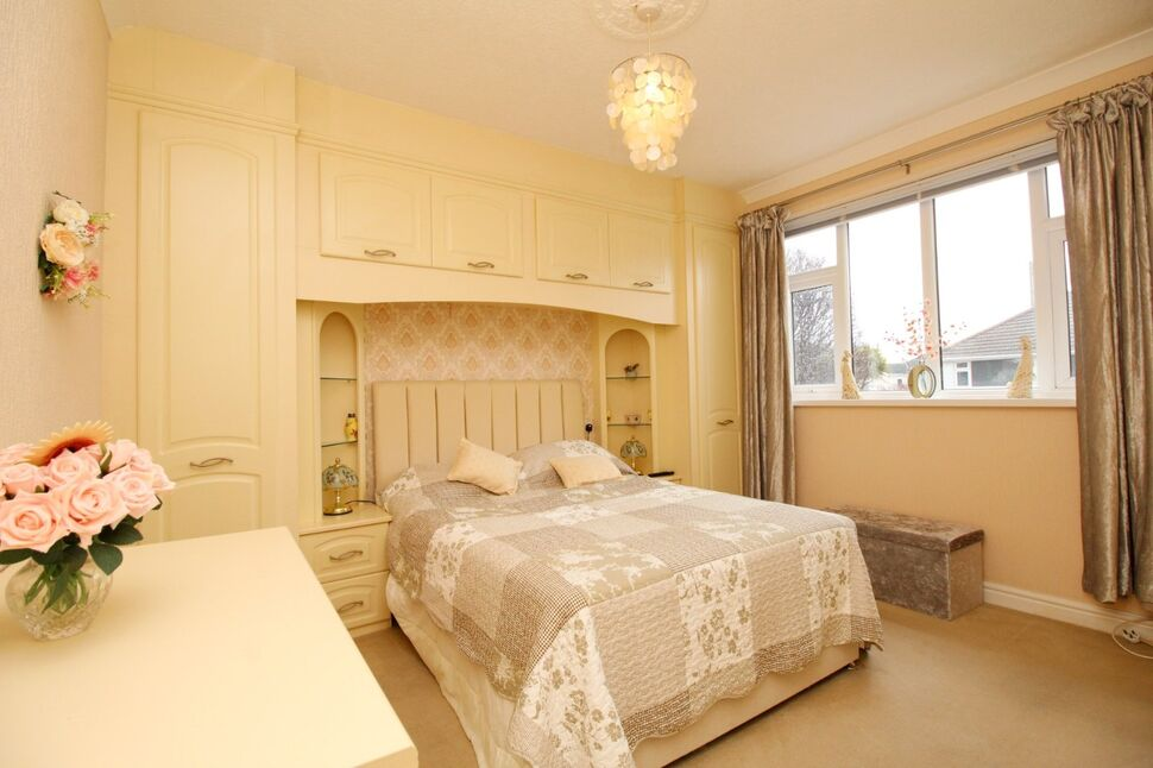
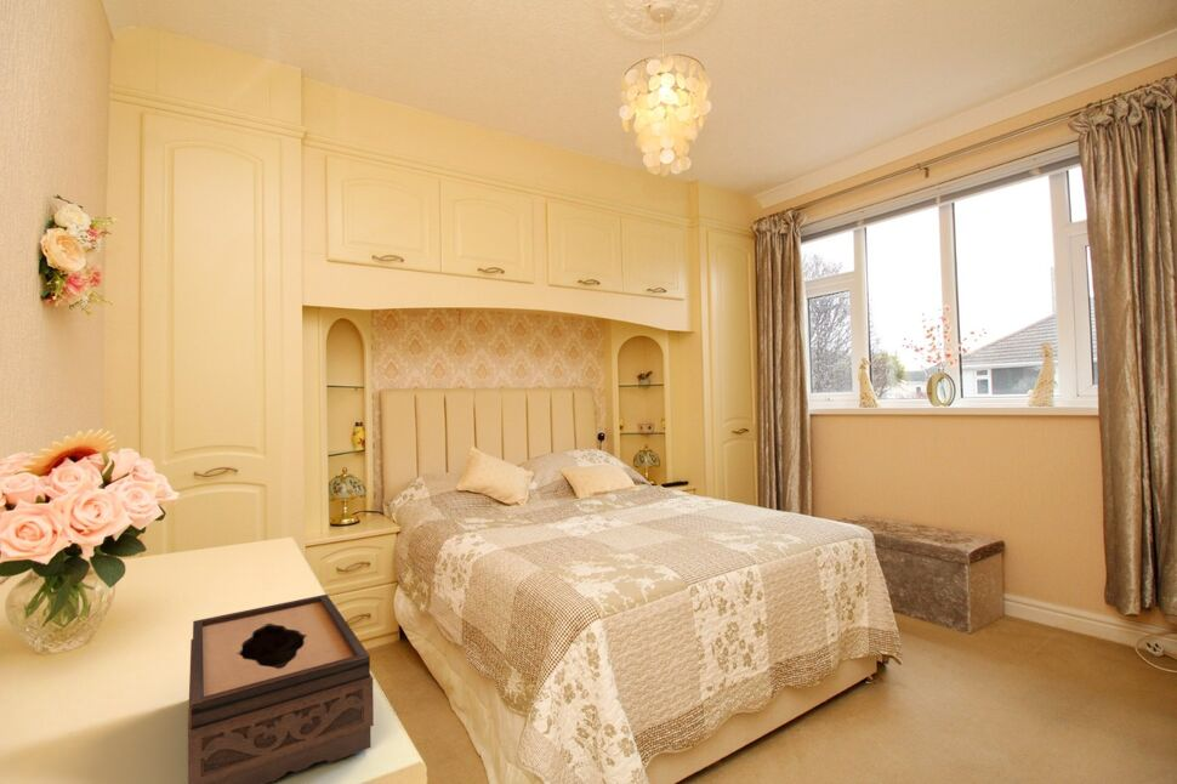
+ tissue box (274, 678)
